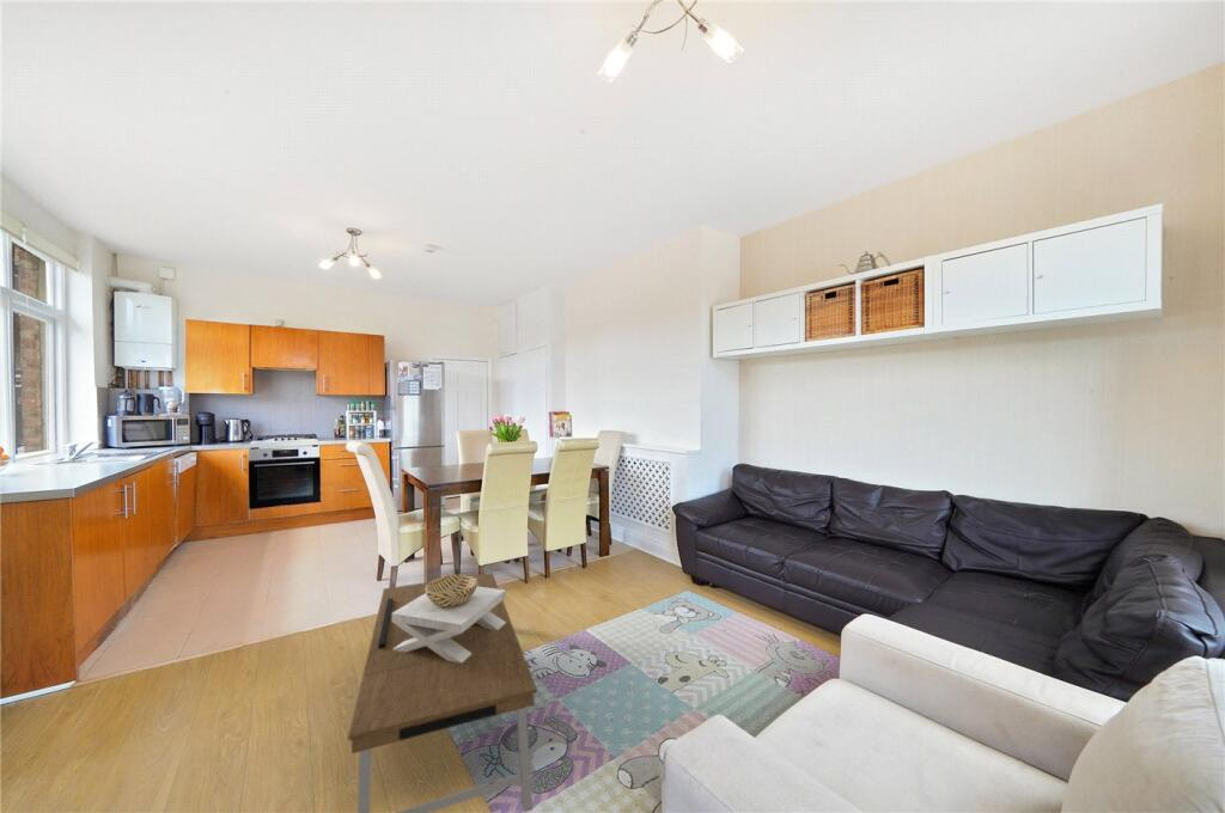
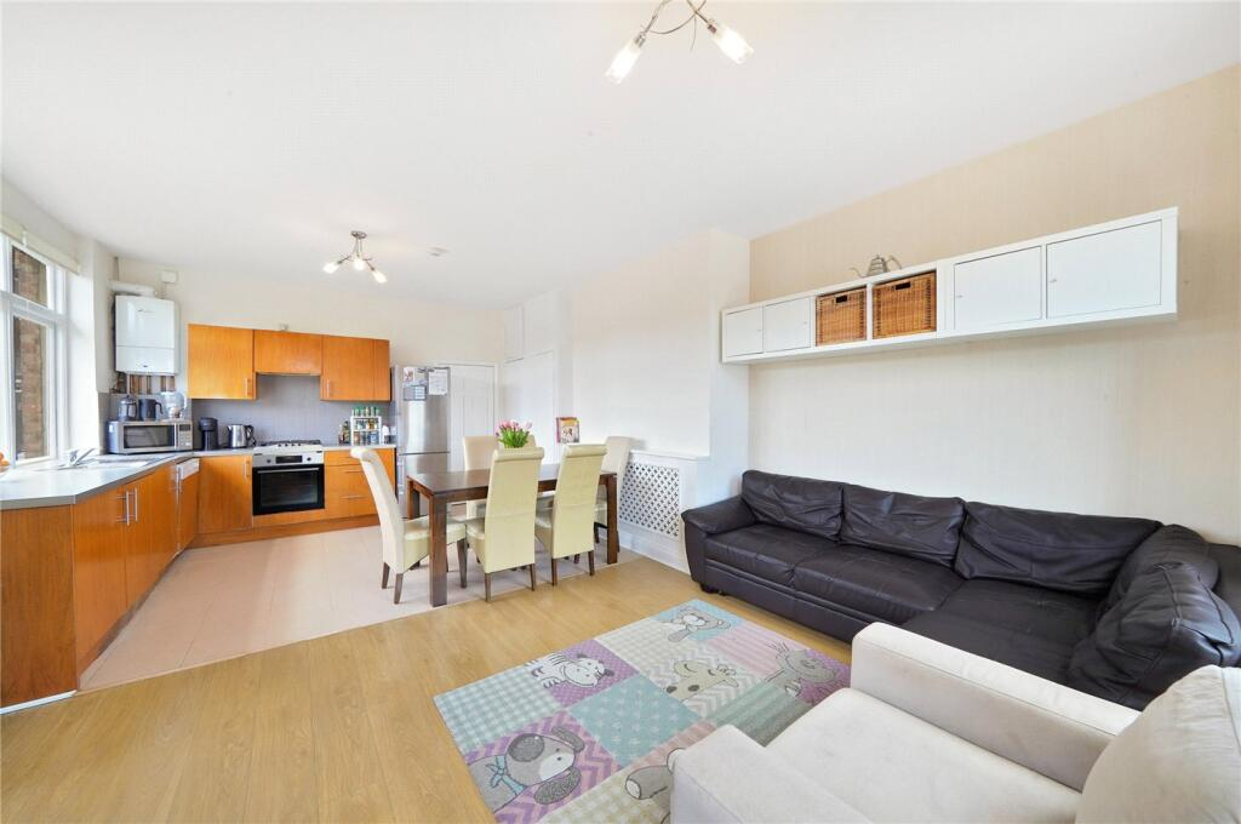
- decorative bowl (451, 604)
- coffee table (444, 662)
